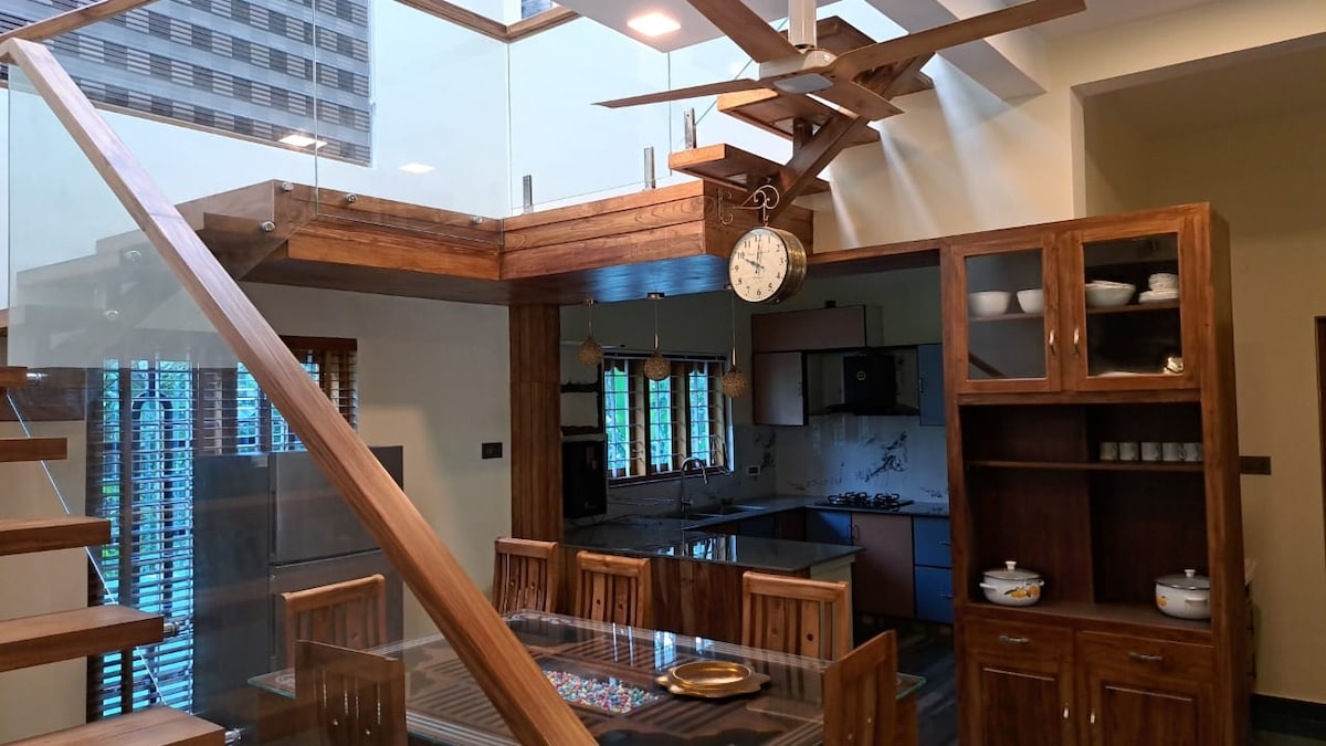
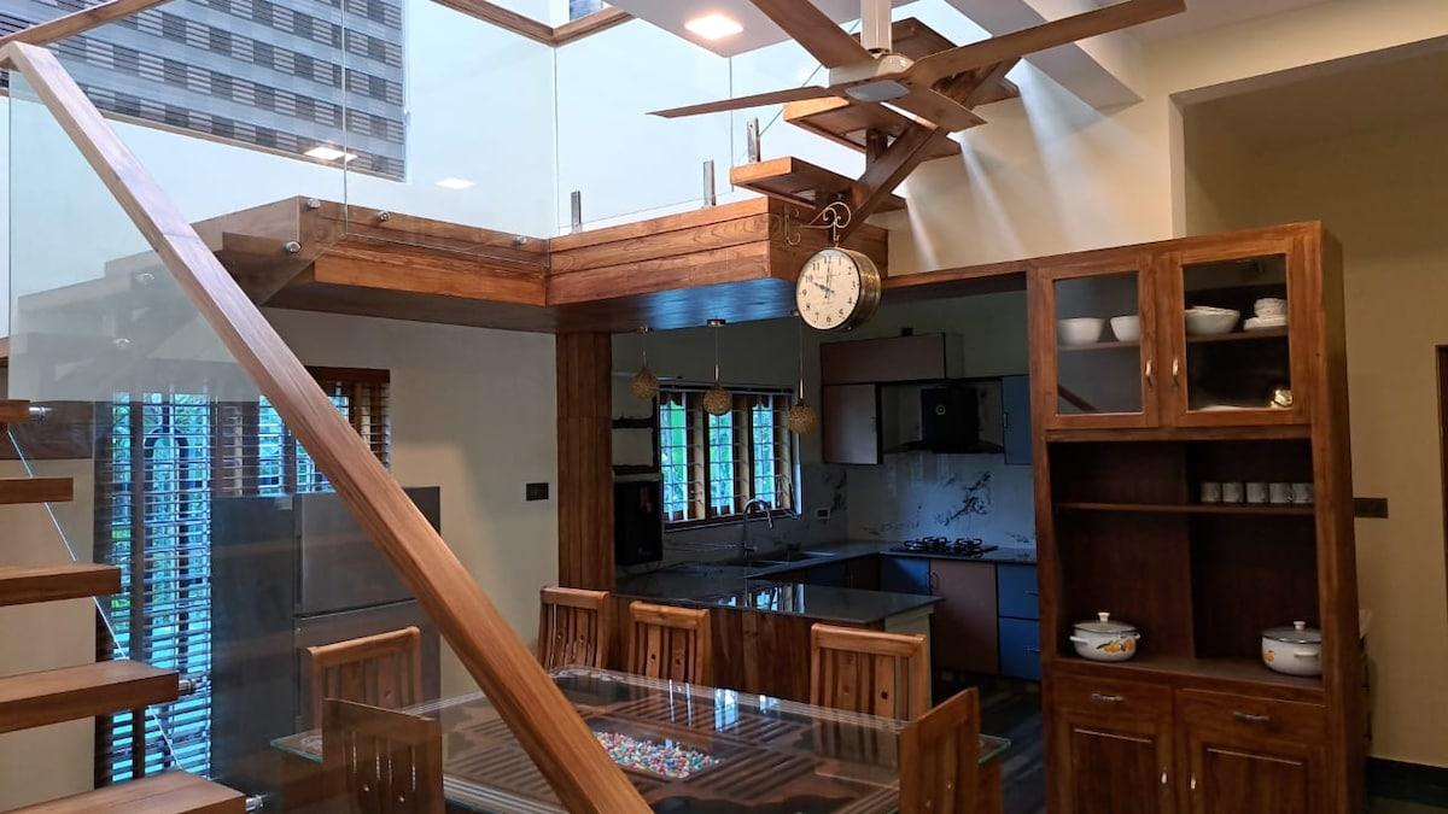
- decorative bowl (713, 677)
